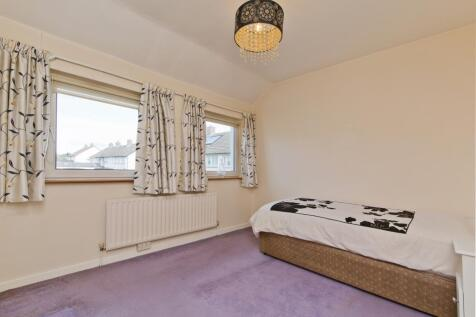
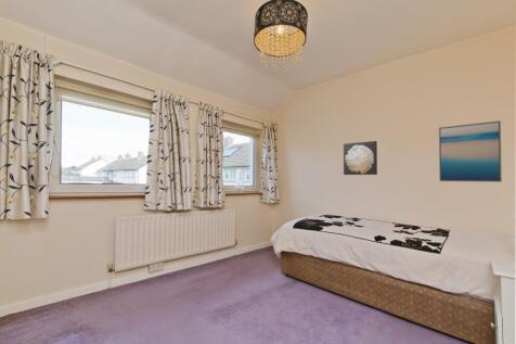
+ wall art (467, 153)
+ wall art (359, 158)
